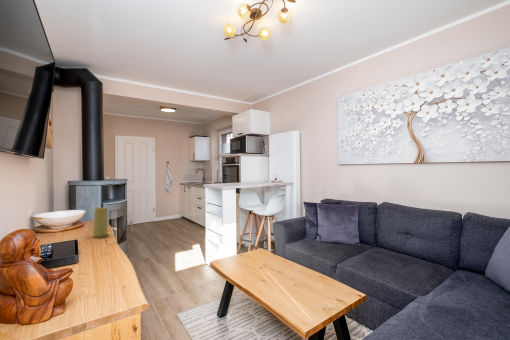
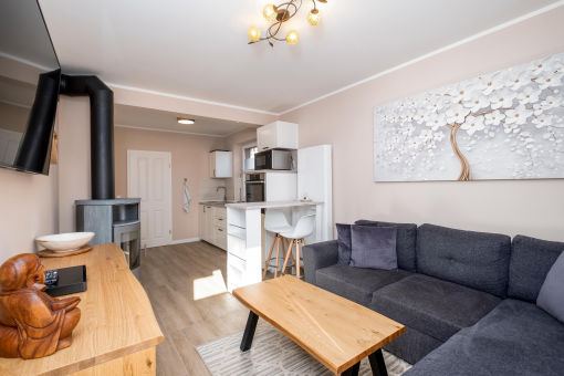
- candle (100, 222)
